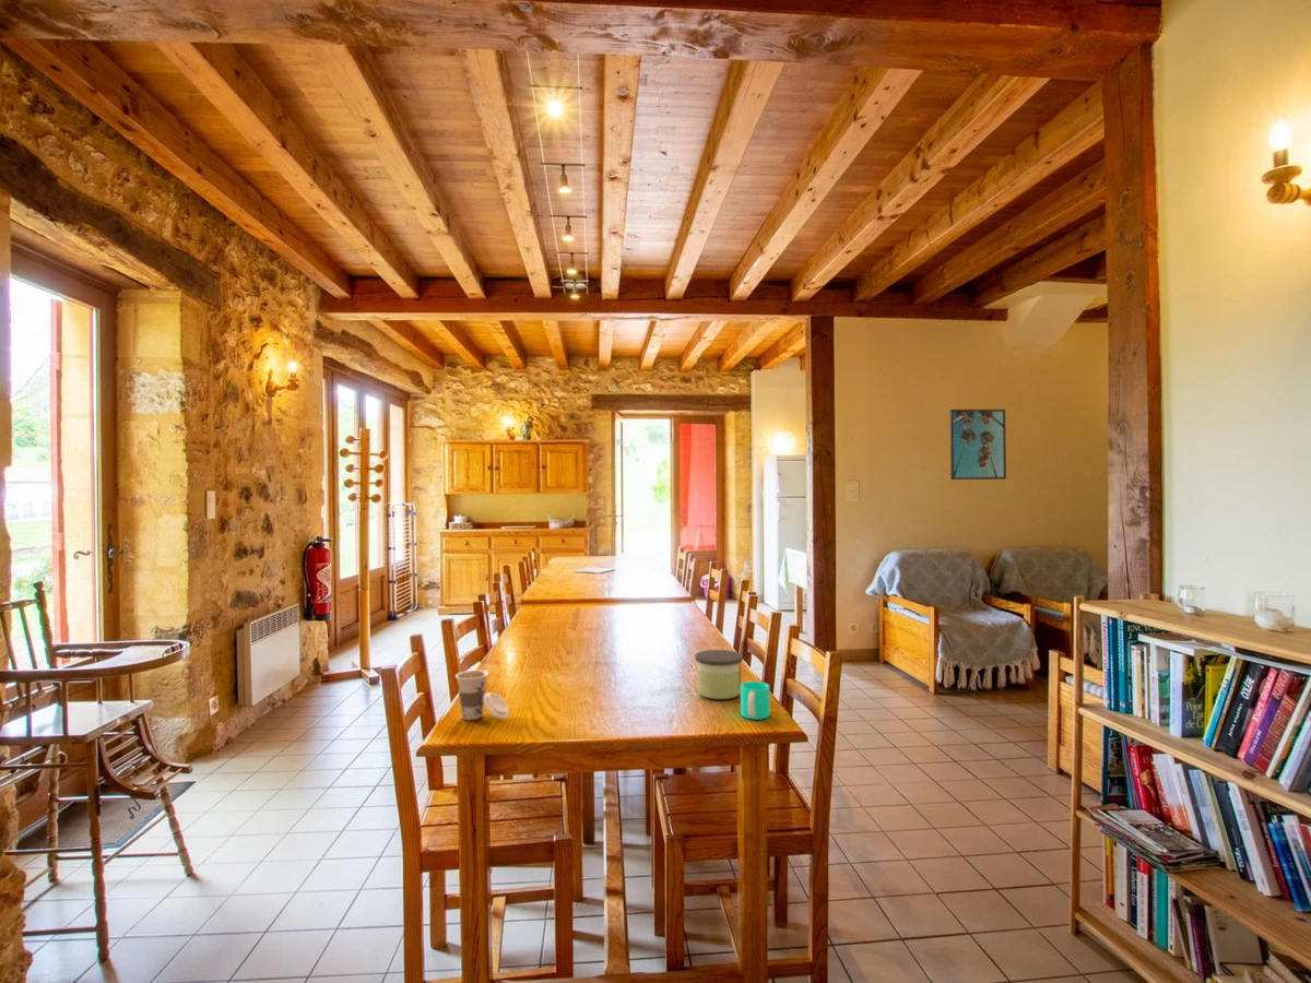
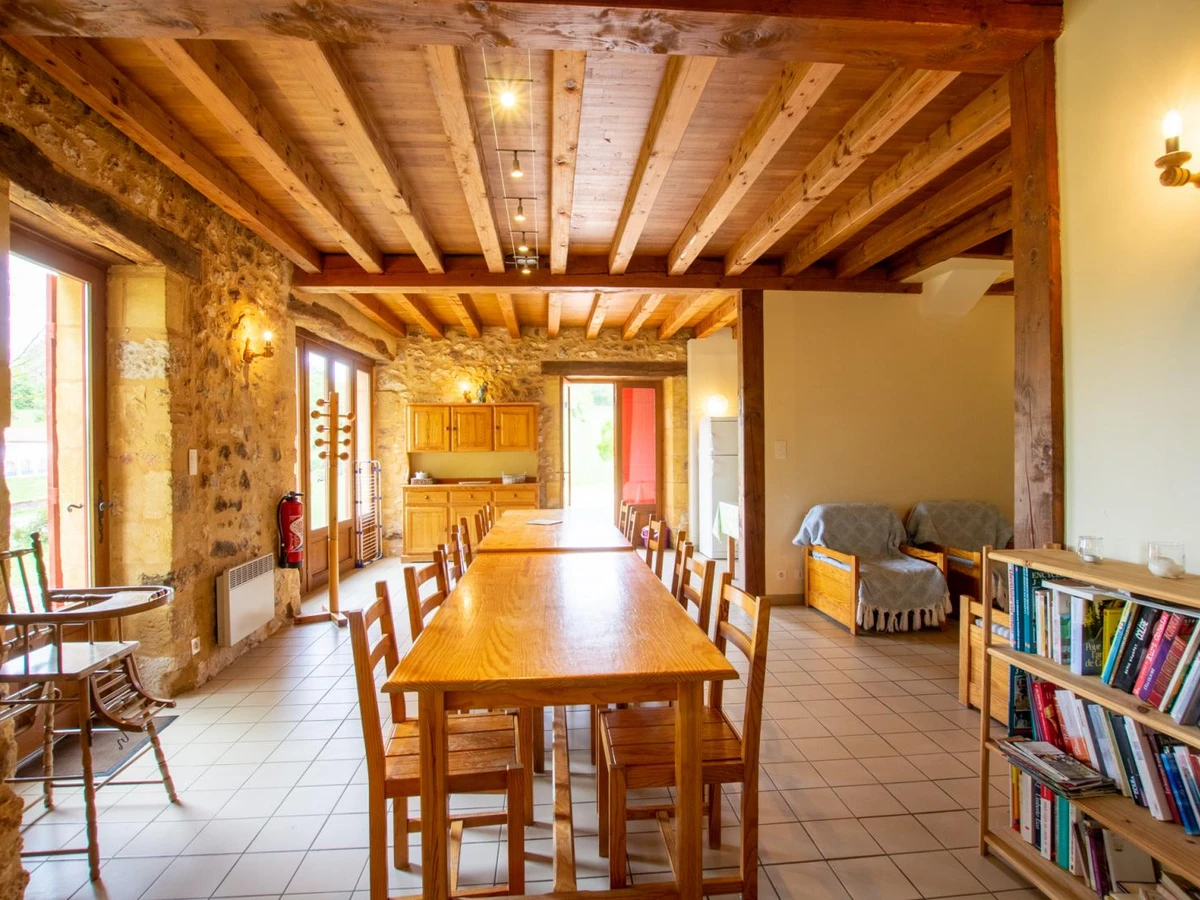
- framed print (978, 443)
- candle (719, 674)
- cup (754, 701)
- cup (482, 696)
